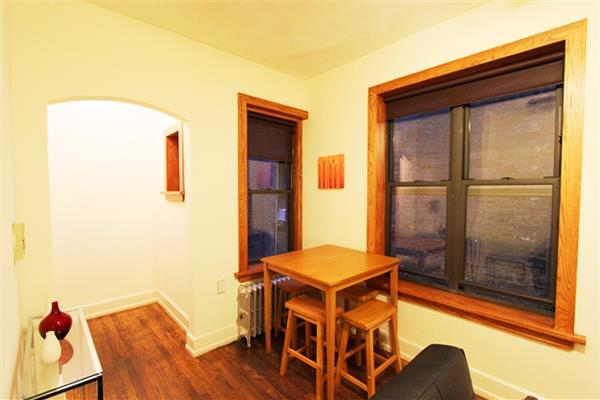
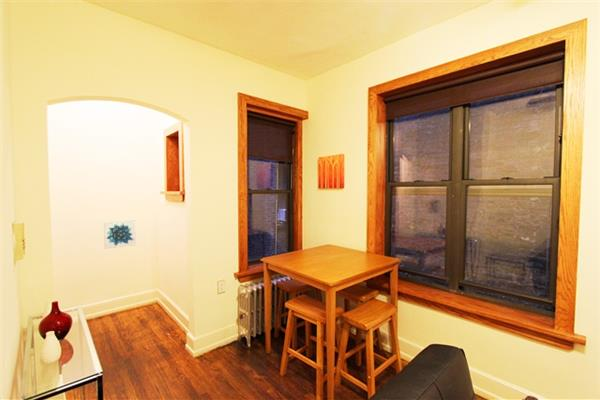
+ wall art (120, 233)
